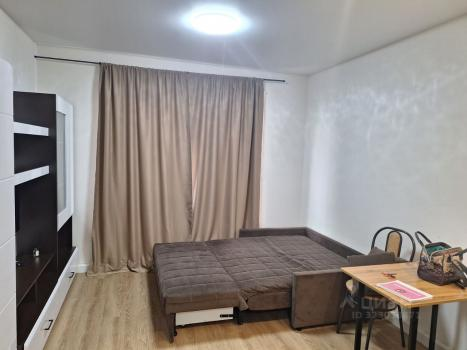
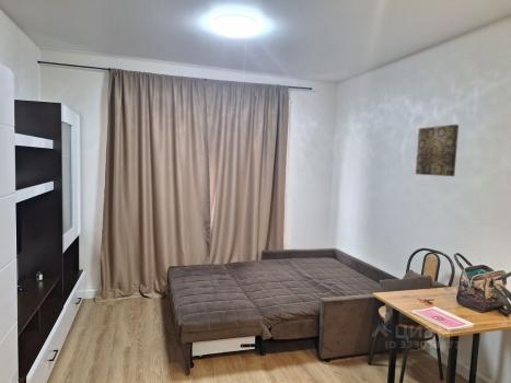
+ wall art (435, 151)
